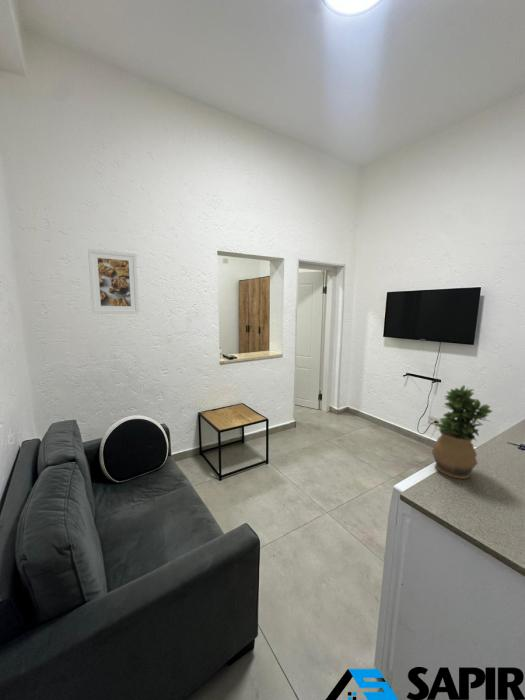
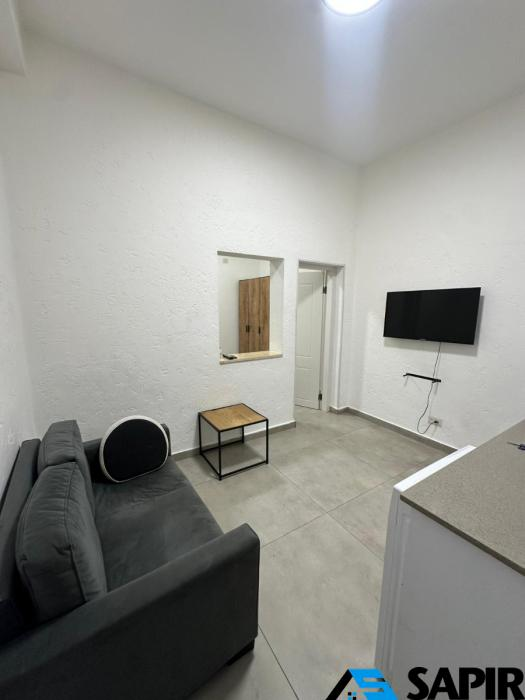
- potted plant (462, 428)
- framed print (114, 282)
